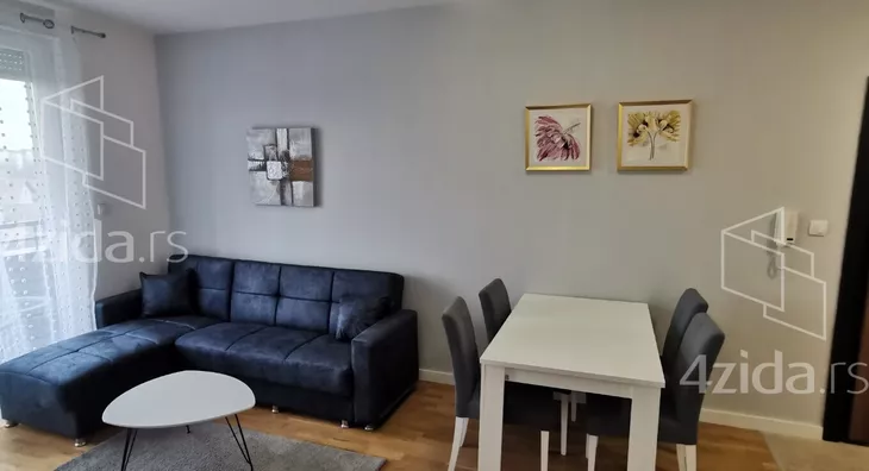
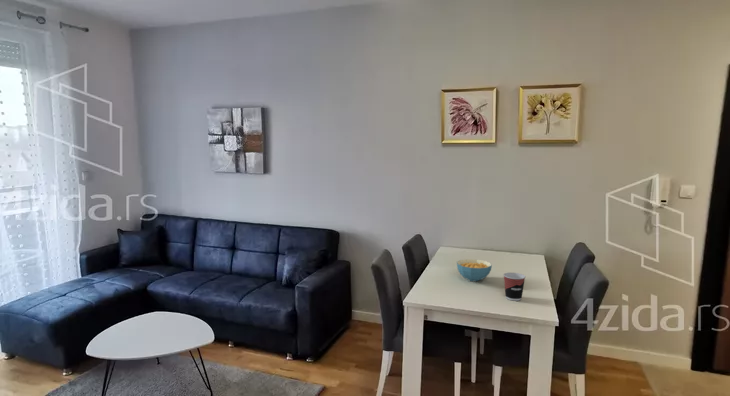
+ cup (513, 286)
+ cereal bowl (473, 271)
